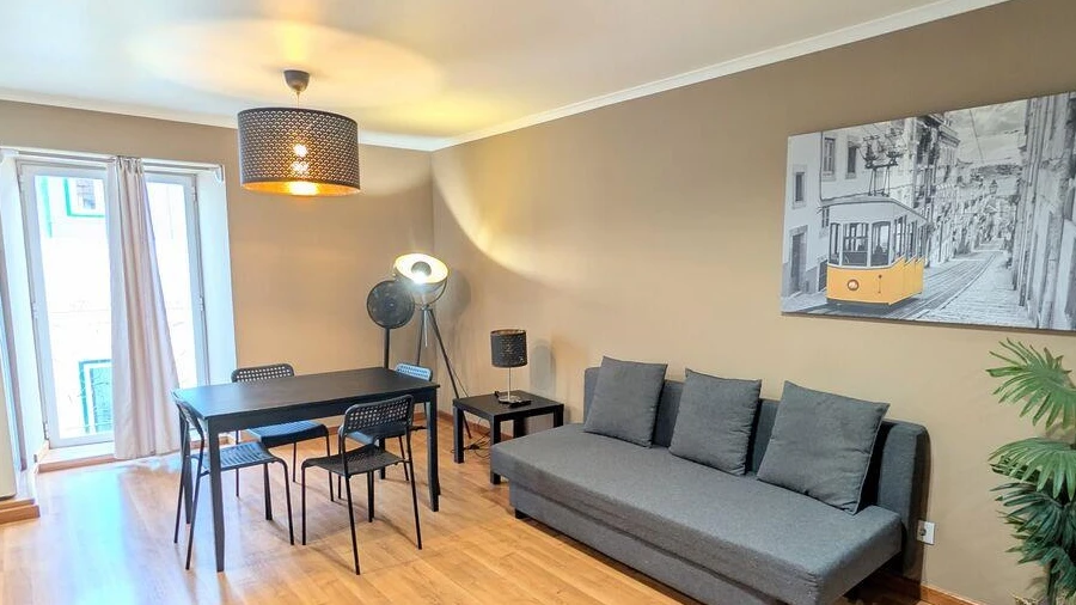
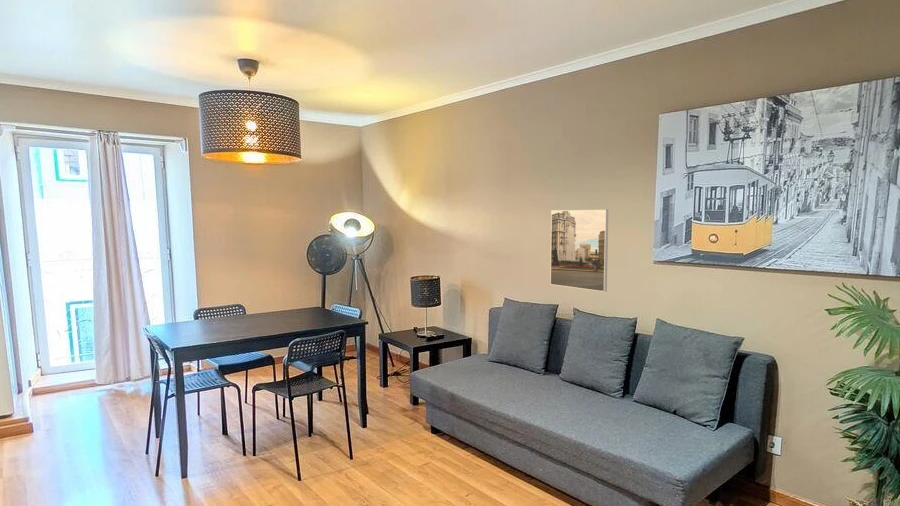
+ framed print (577, 249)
